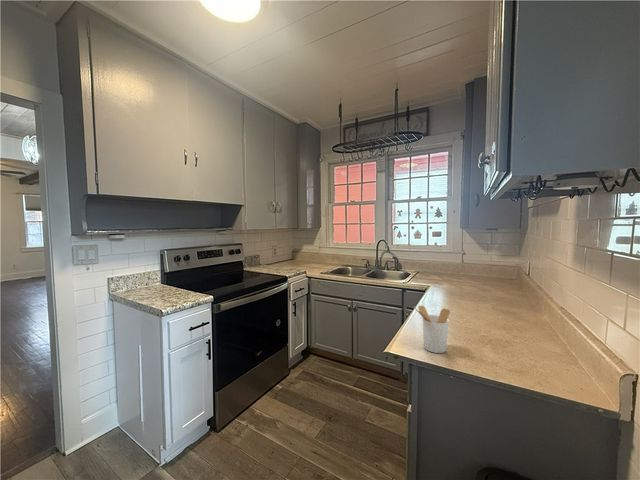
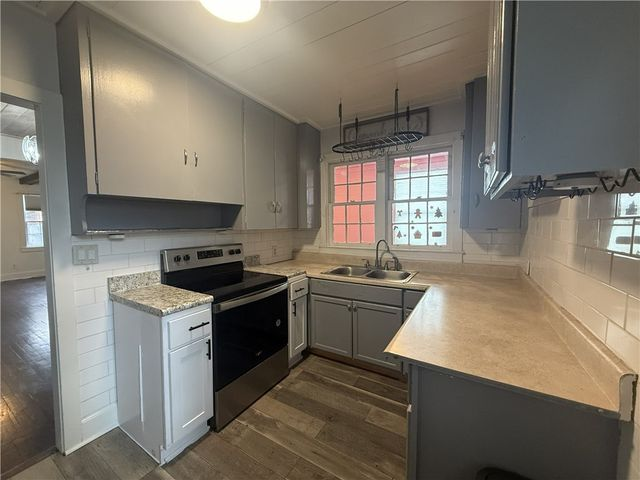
- utensil holder (430, 327)
